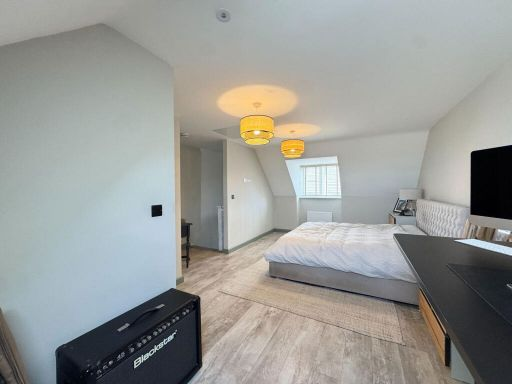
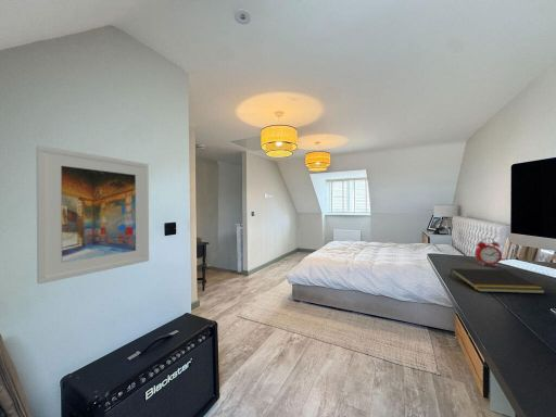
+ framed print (102, 213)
+ alarm clock (488, 251)
+ notepad (493, 279)
